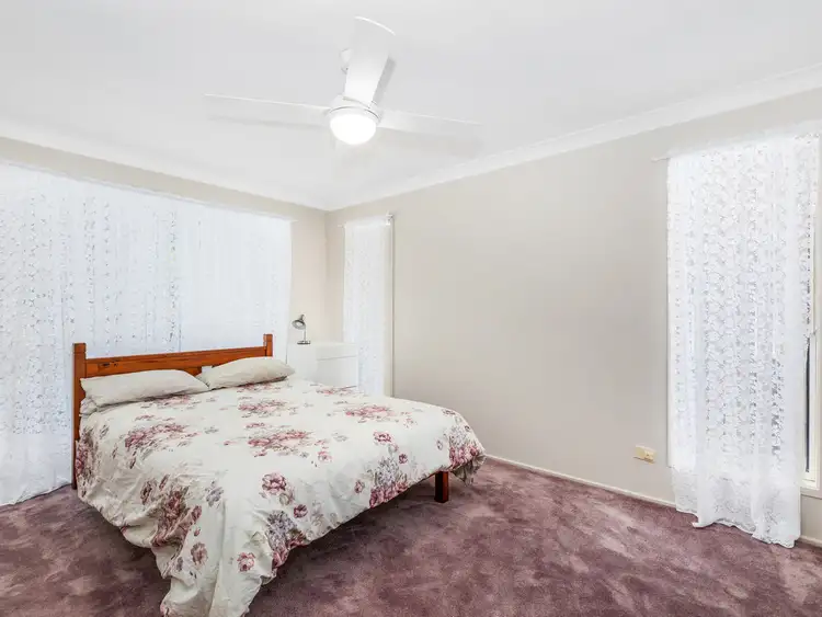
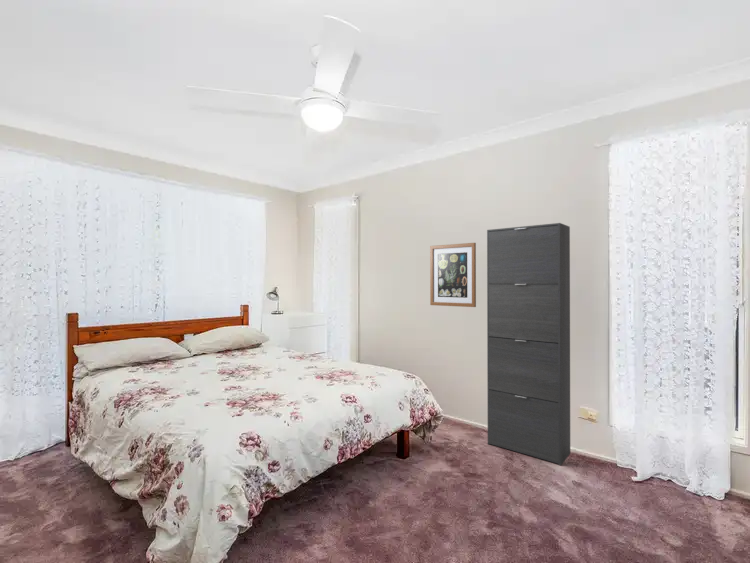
+ cabinet (527, 338)
+ wall art (452, 275)
